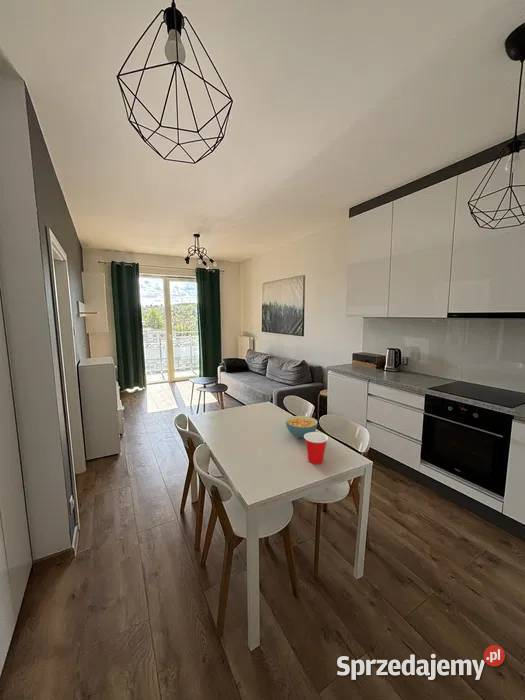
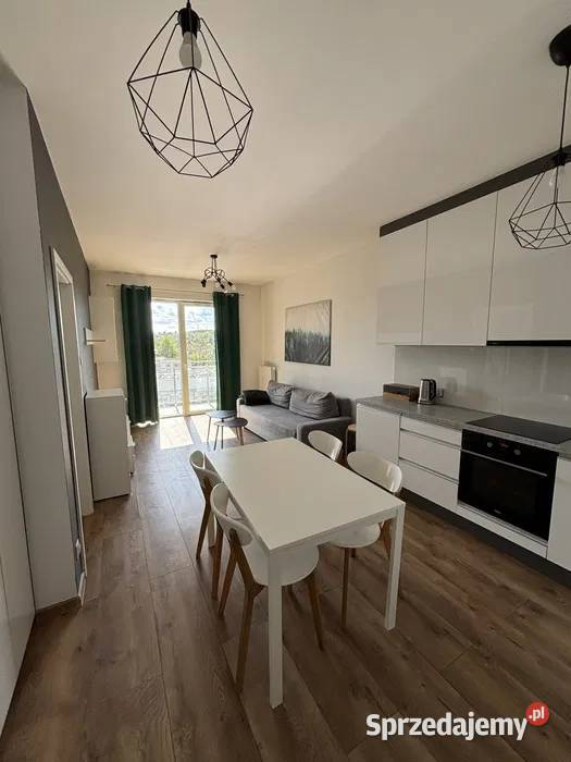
- cup (315, 448)
- cereal bowl (301, 428)
